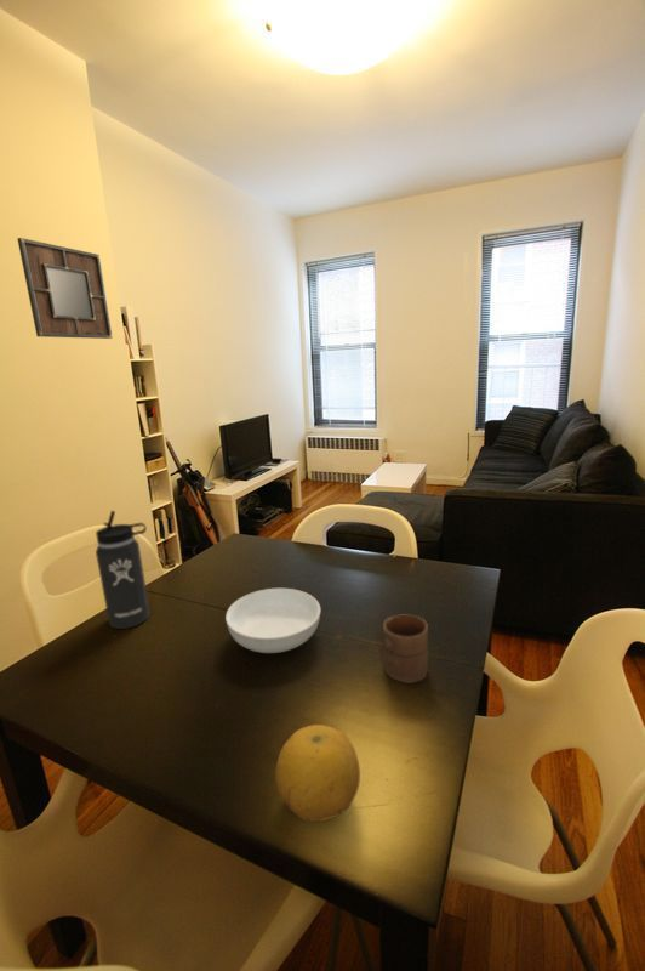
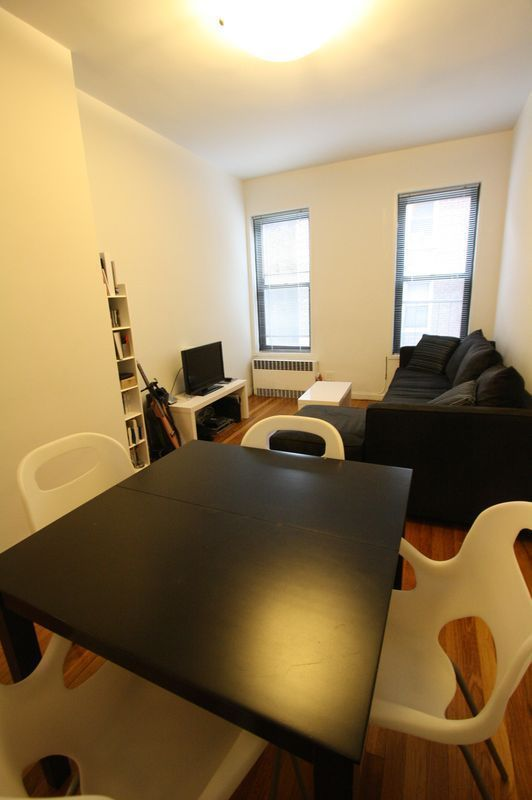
- thermos bottle (125, 564)
- serving bowl (274, 624)
- home mirror (69, 293)
- cup (404, 647)
- fruit (318, 770)
